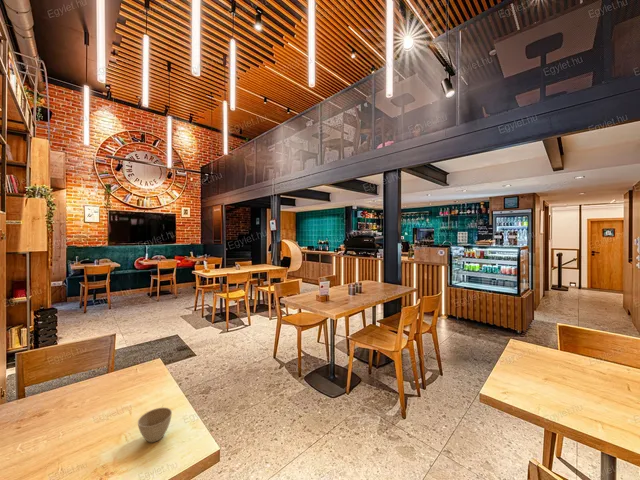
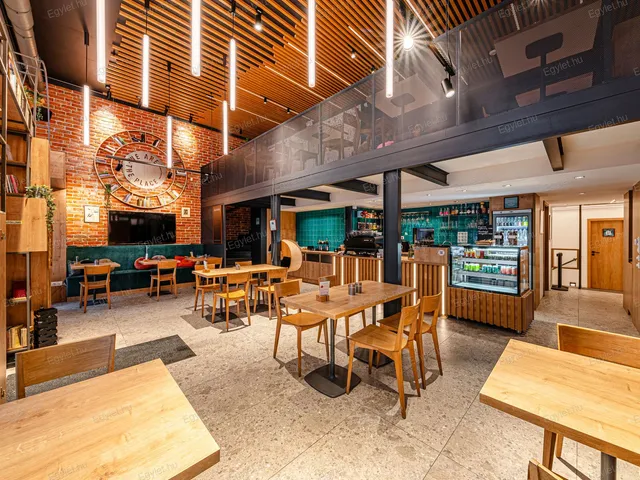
- flower pot (155, 426)
